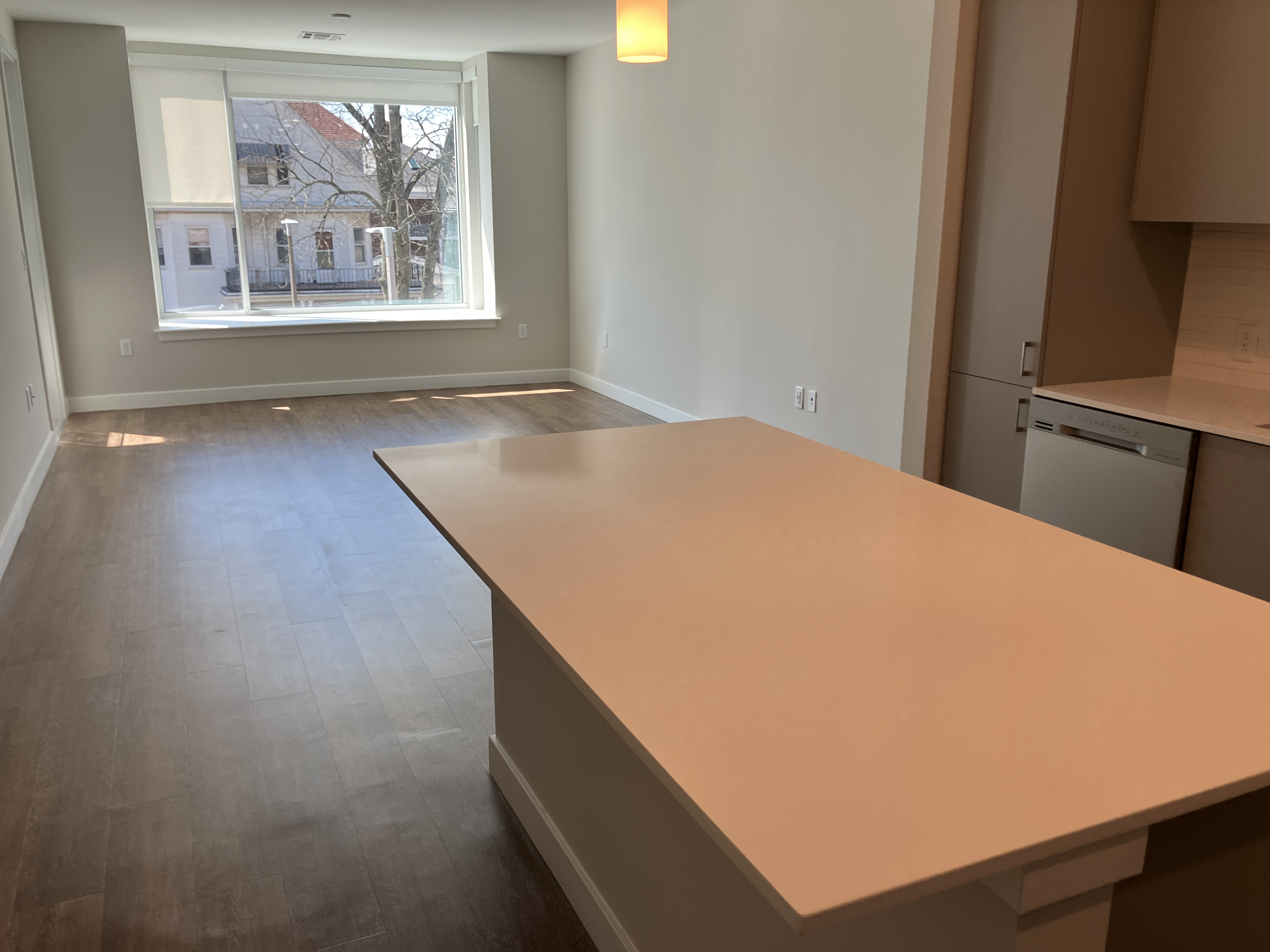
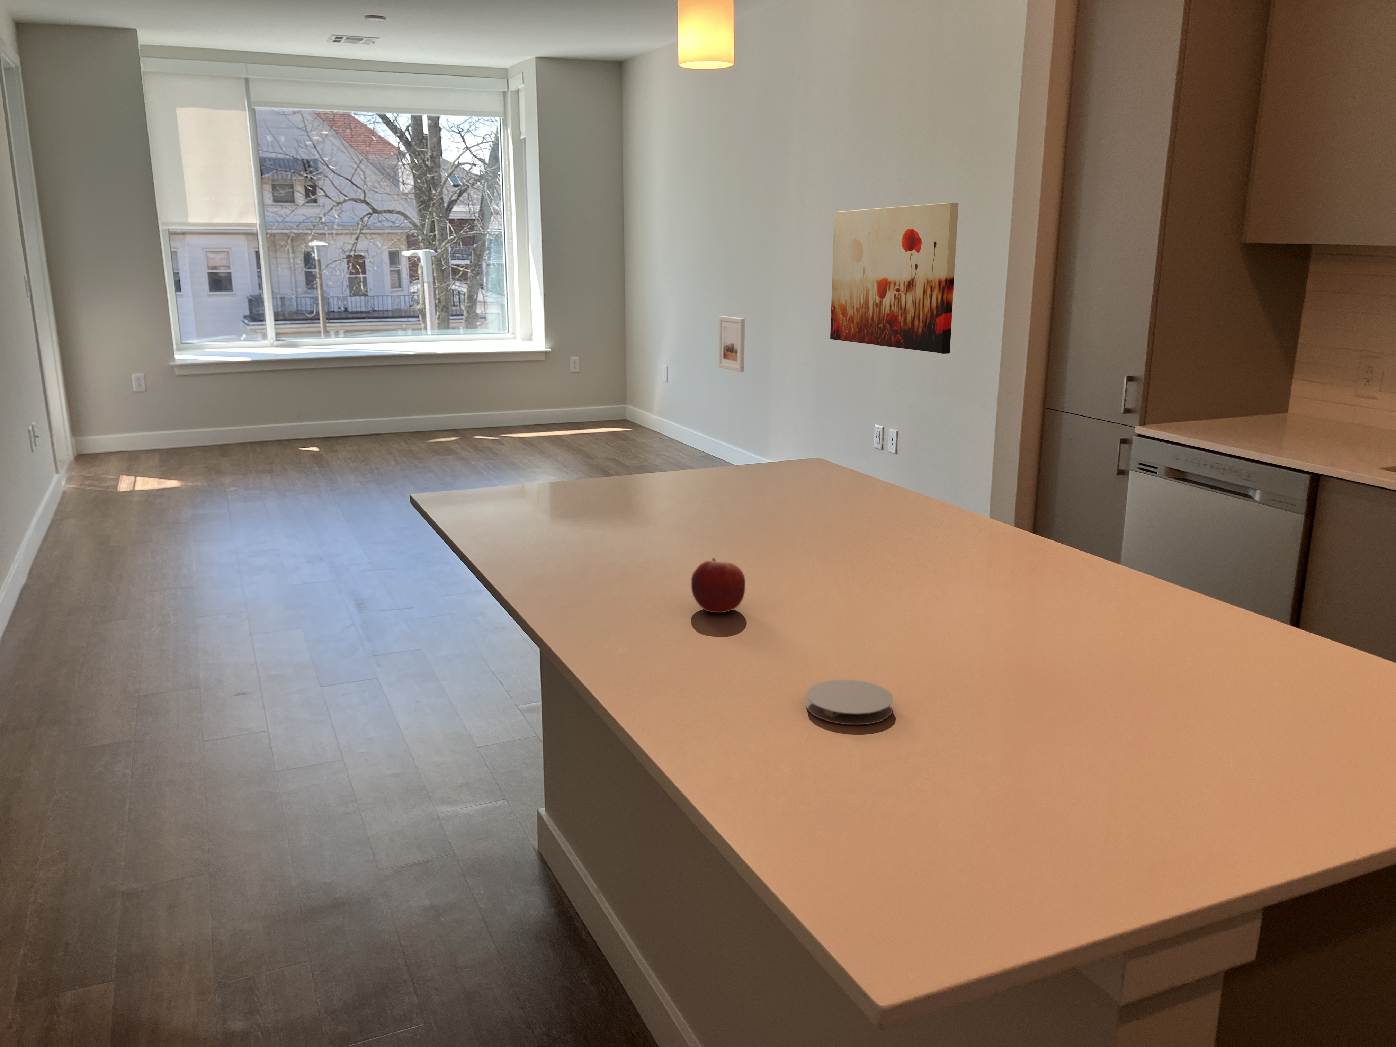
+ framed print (731, 343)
+ fruit (719, 584)
+ coaster (850, 702)
+ wall art (888, 277)
